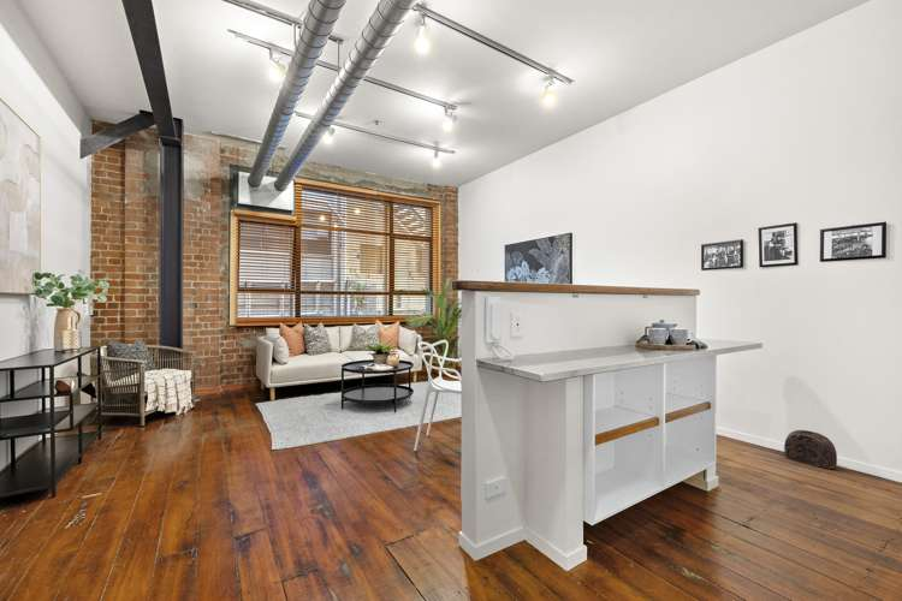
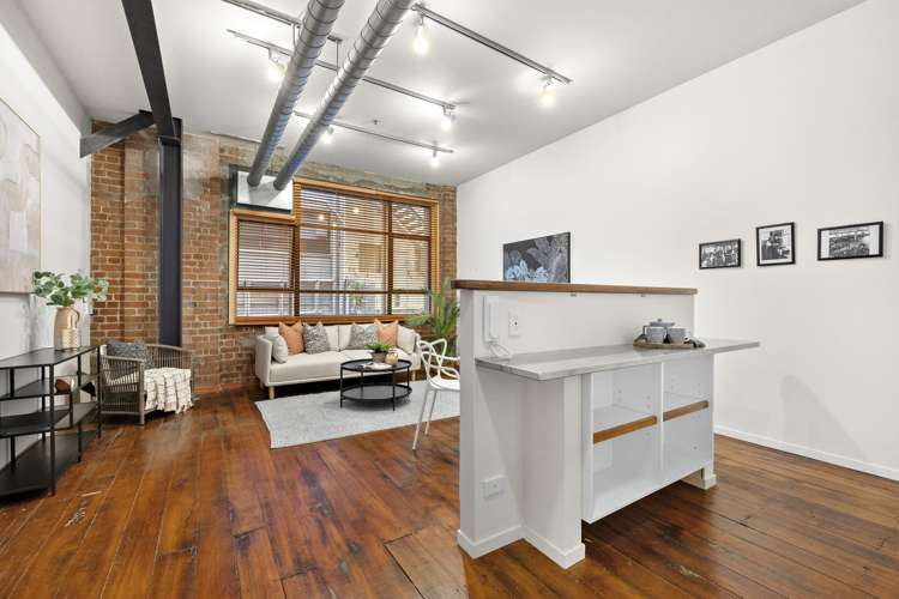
- bag (809, 446)
